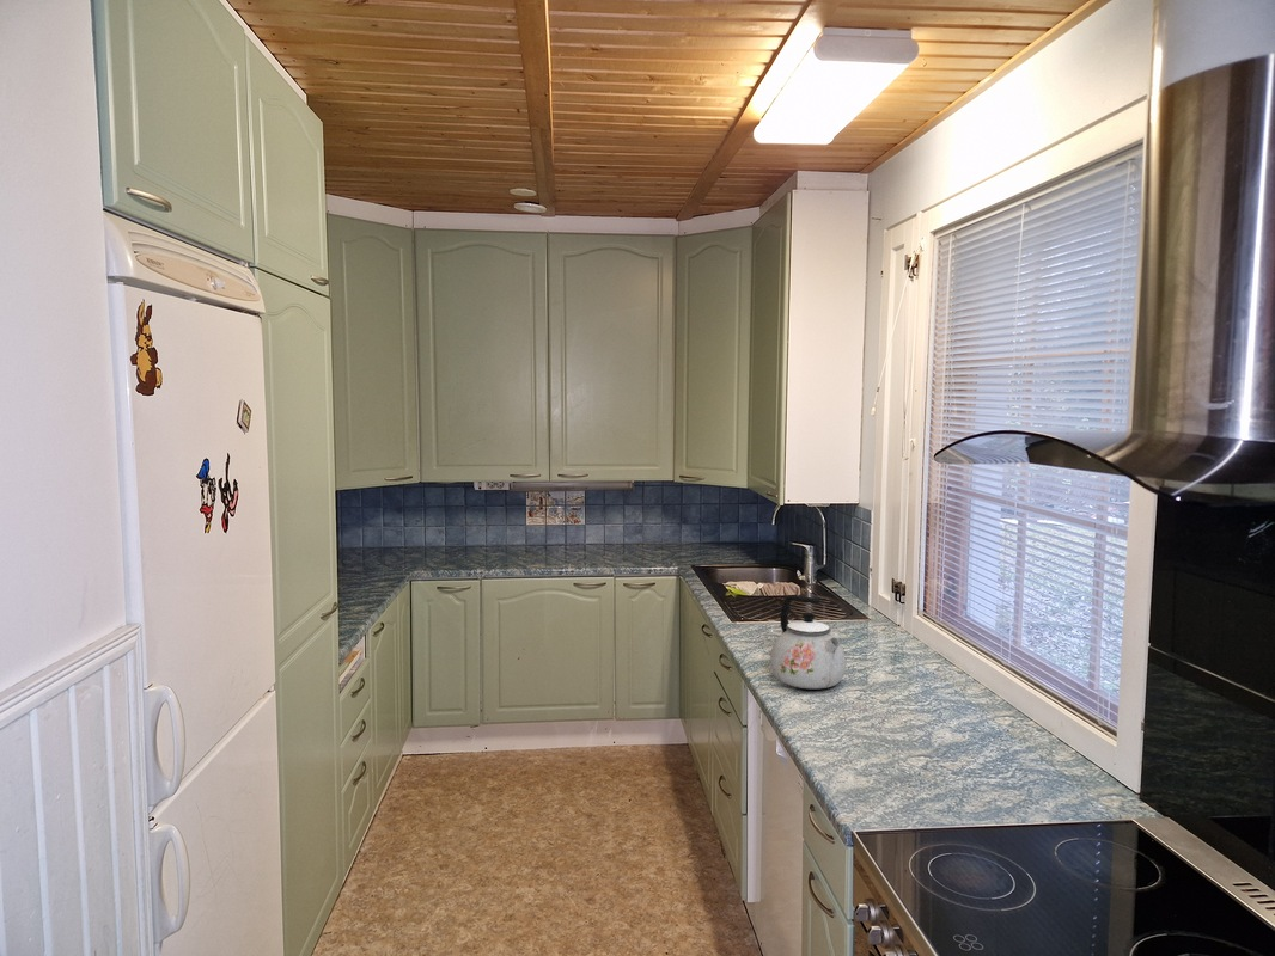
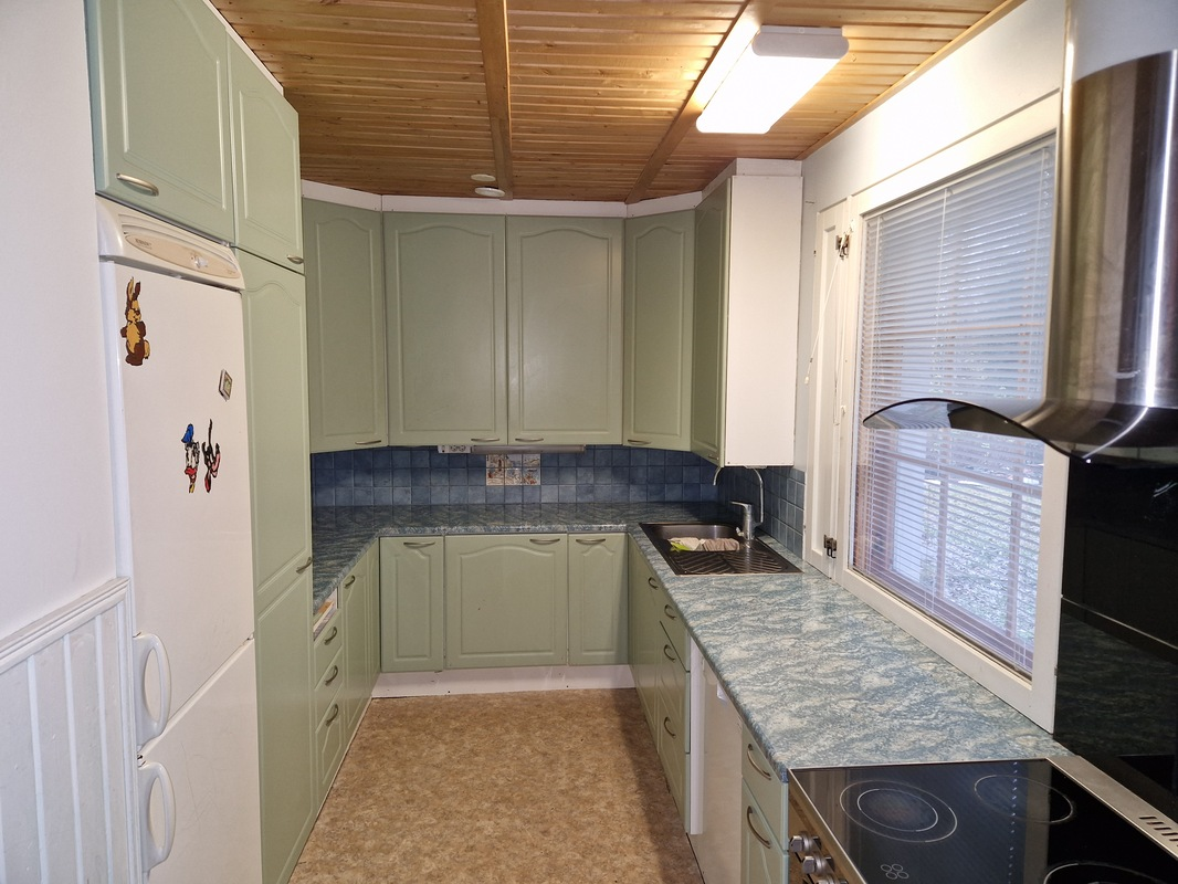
- kettle (809, 639)
